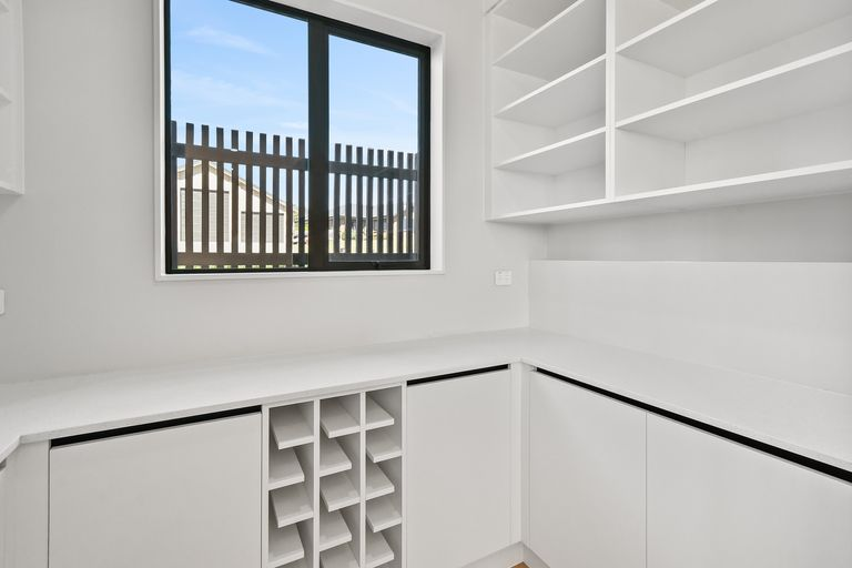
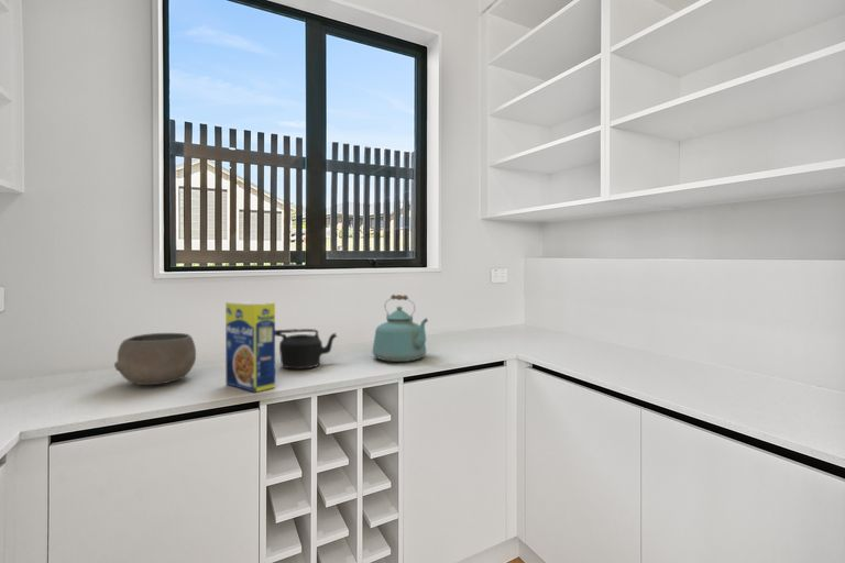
+ kettle (403, 327)
+ teapot (304, 347)
+ bowl (156, 358)
+ legume (250, 344)
